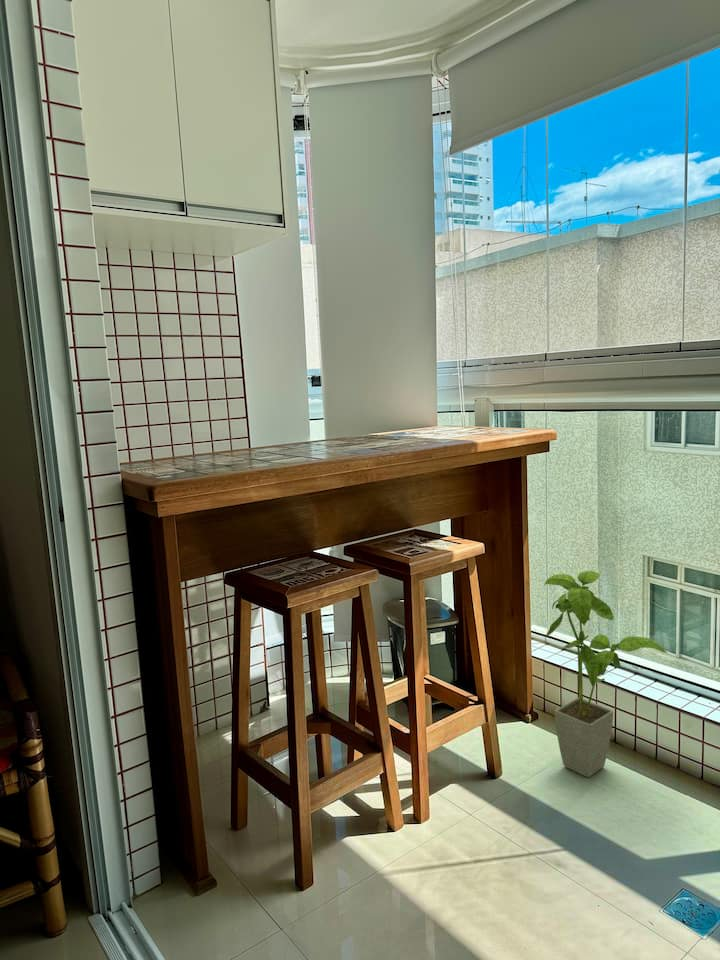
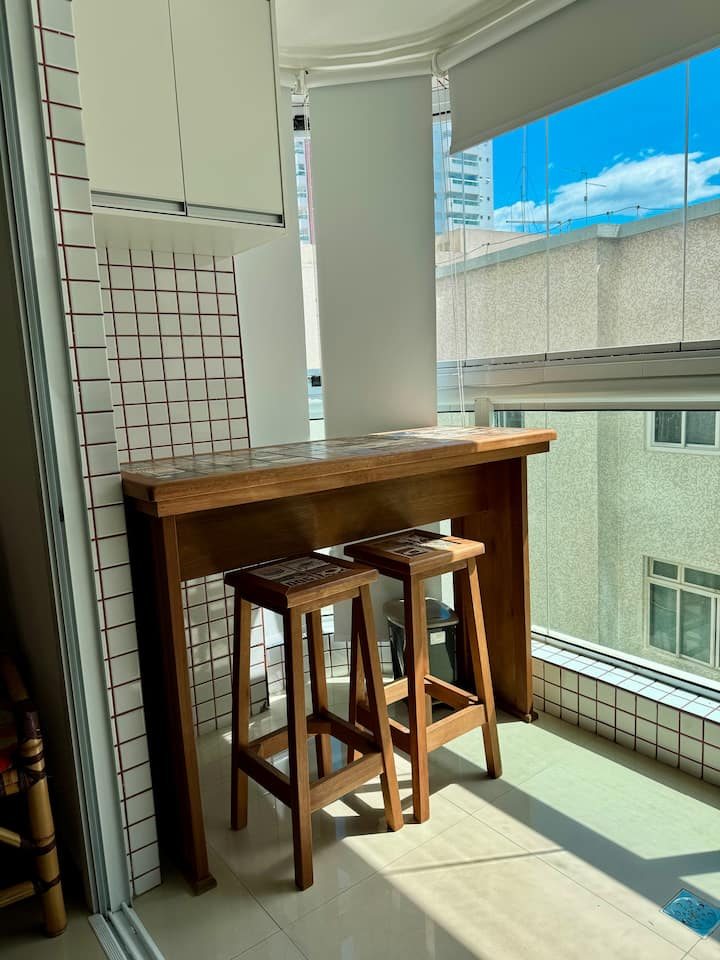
- house plant (592, 677)
